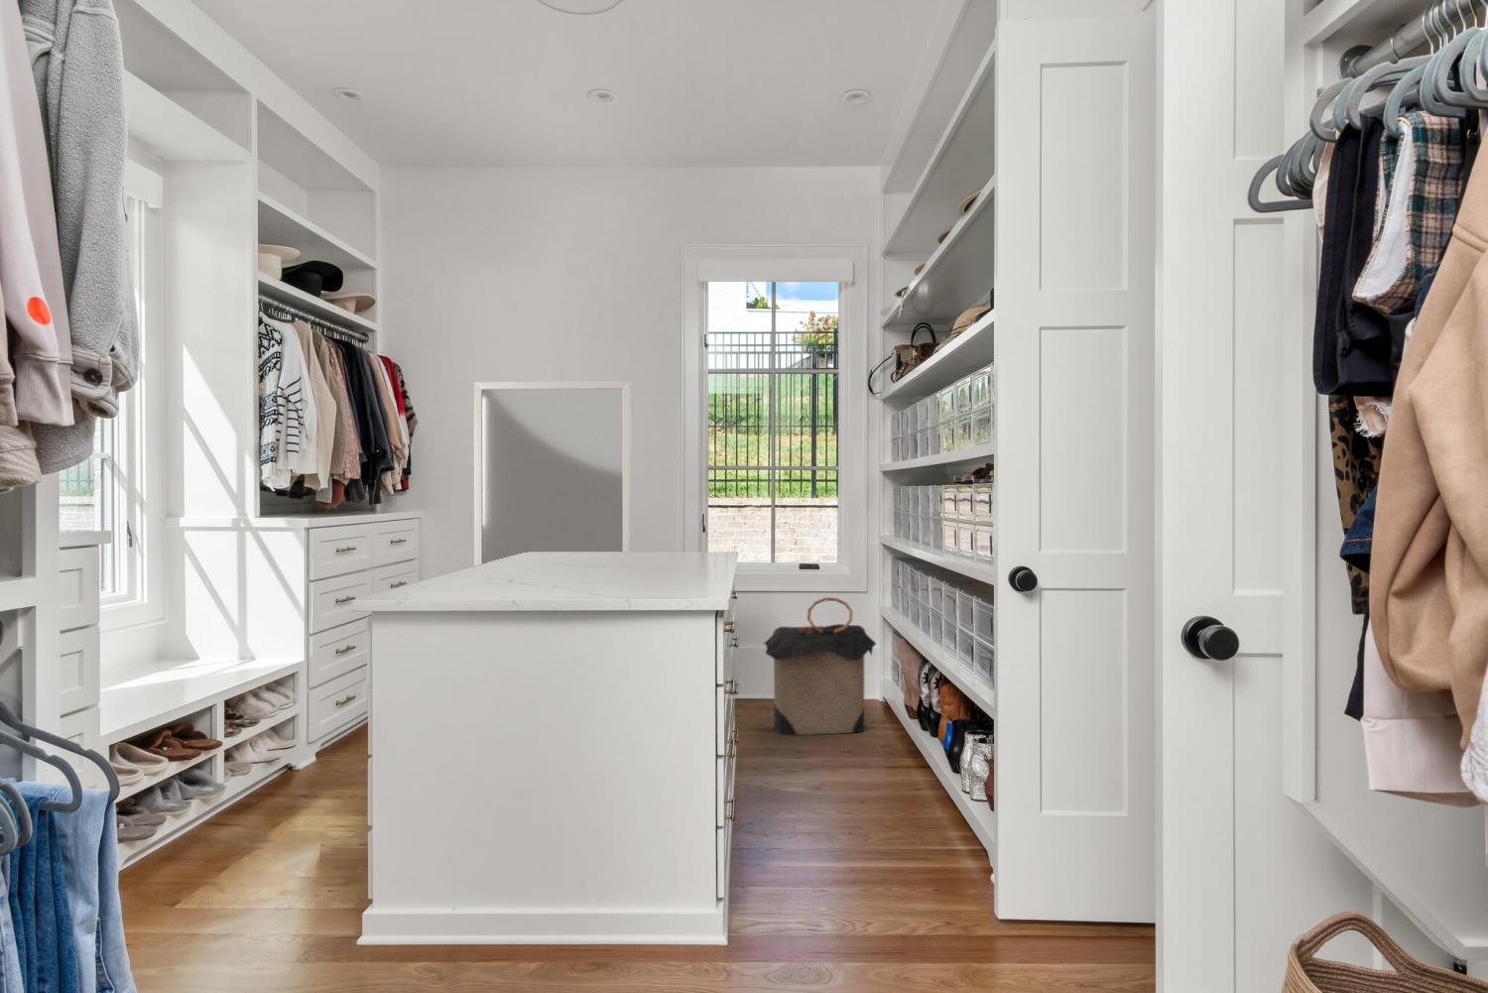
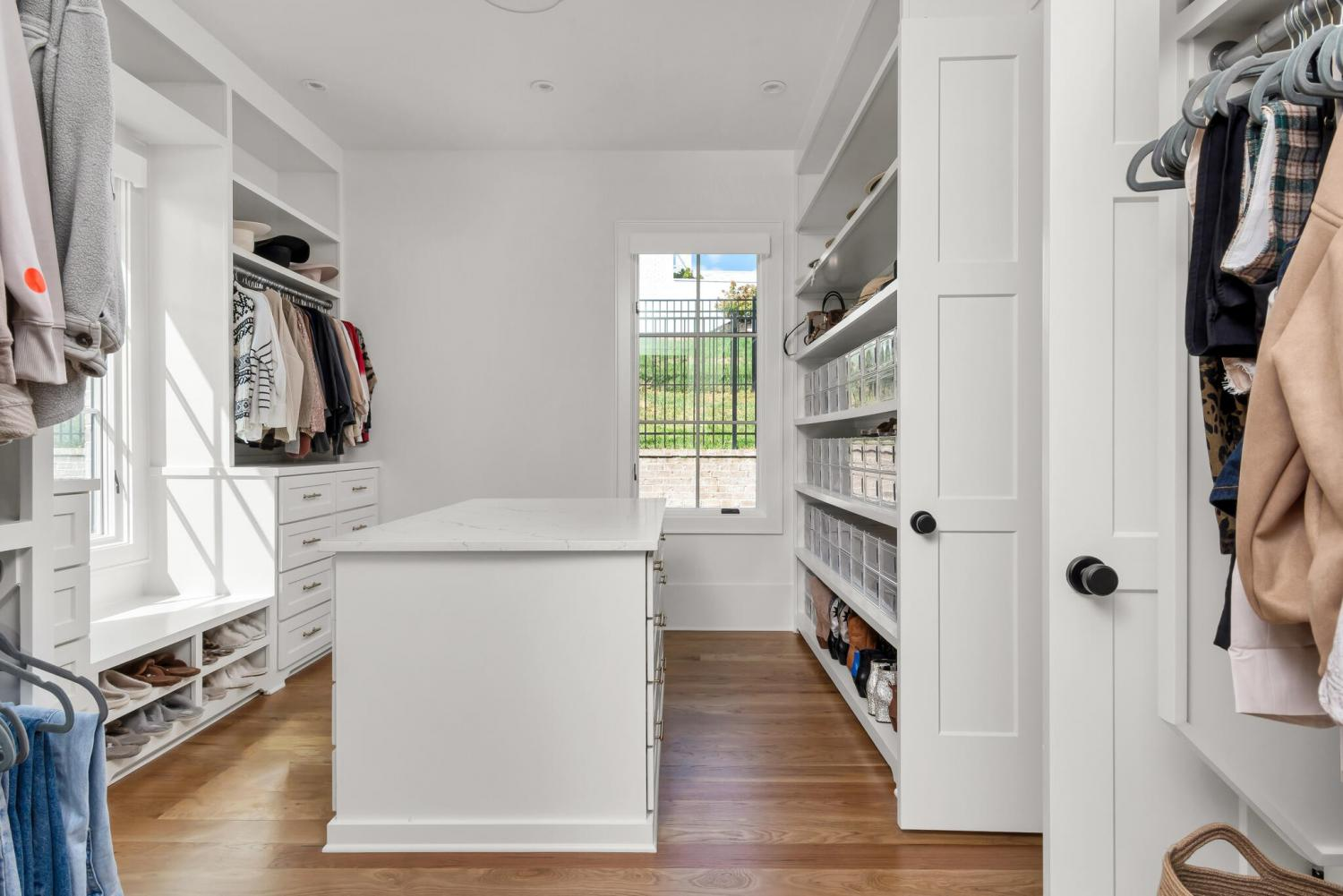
- home mirror (553, 485)
- laundry hamper (818, 664)
